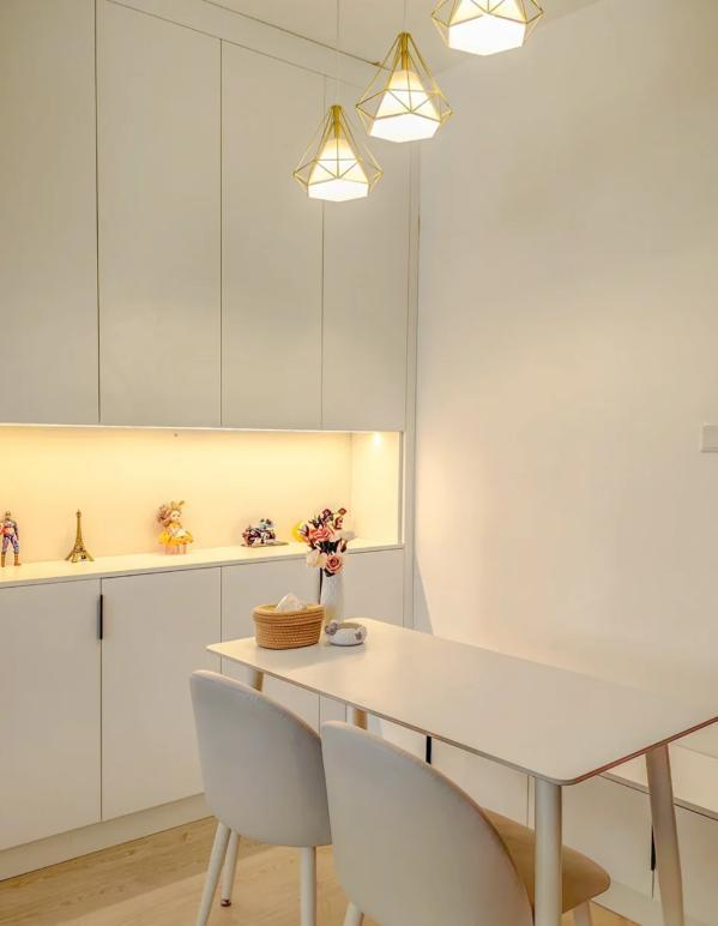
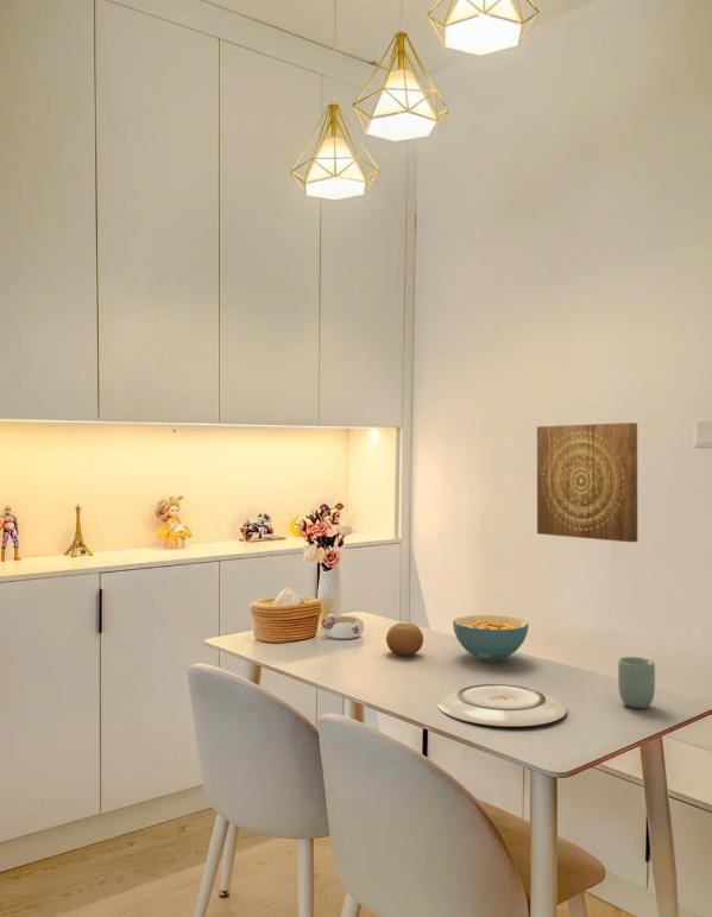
+ cup (636, 683)
+ cereal bowl (490, 640)
+ plate (500, 701)
+ wall art (584, 481)
+ fruit (404, 639)
